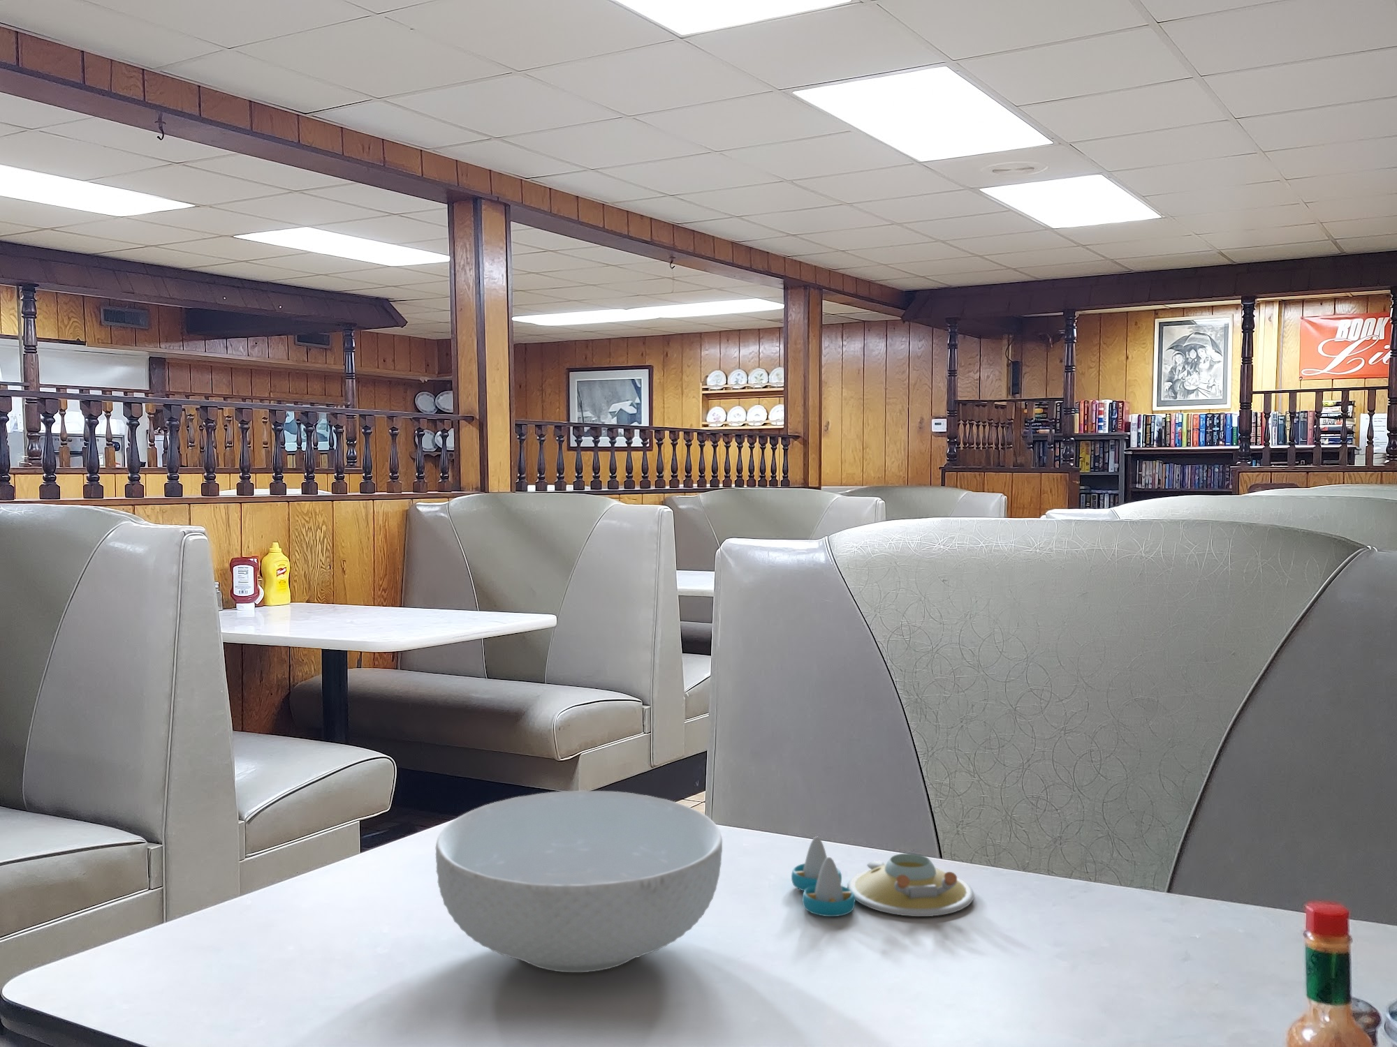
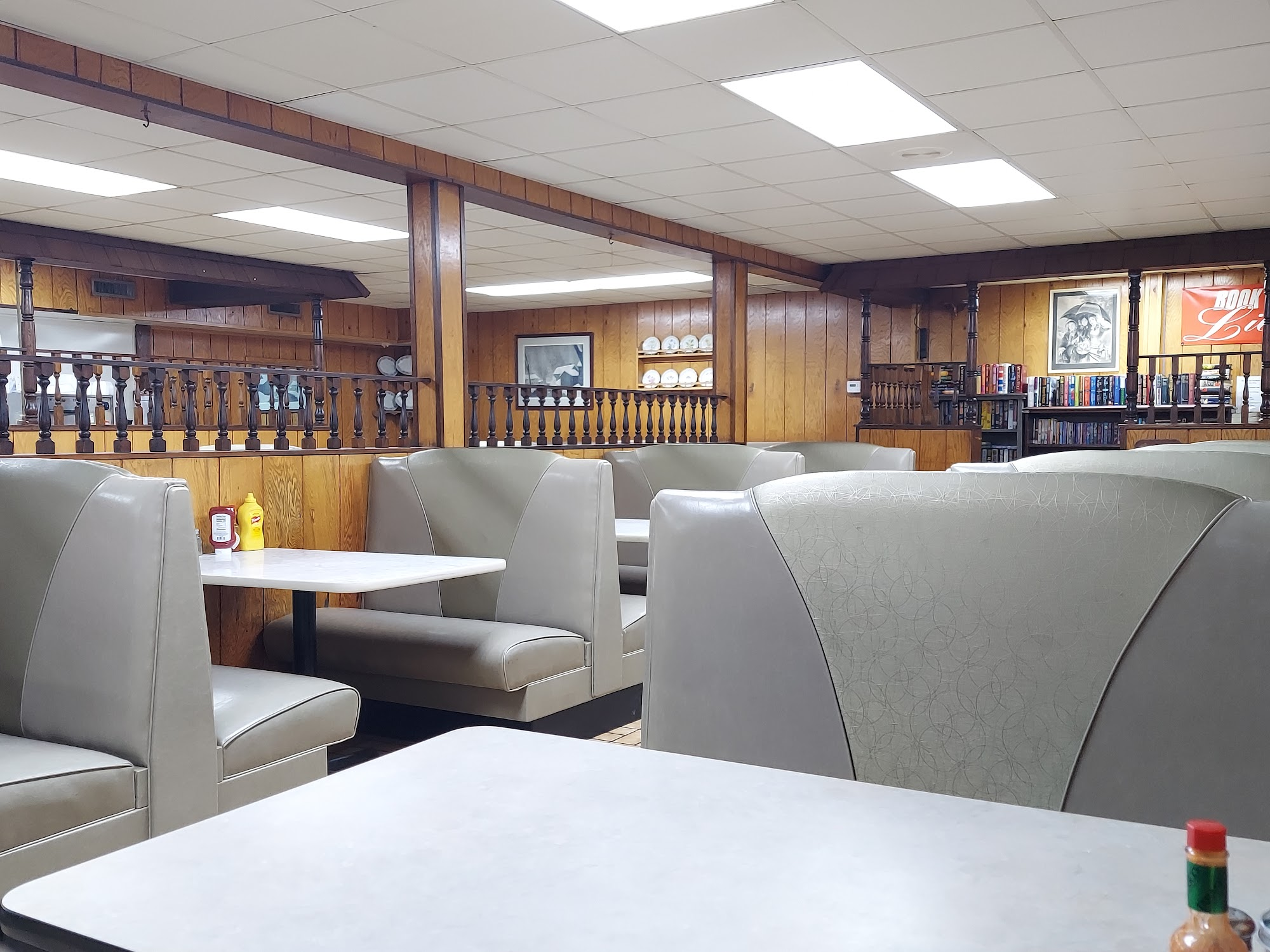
- salt and pepper shaker set (884, 870)
- cereal bowl (581, 888)
